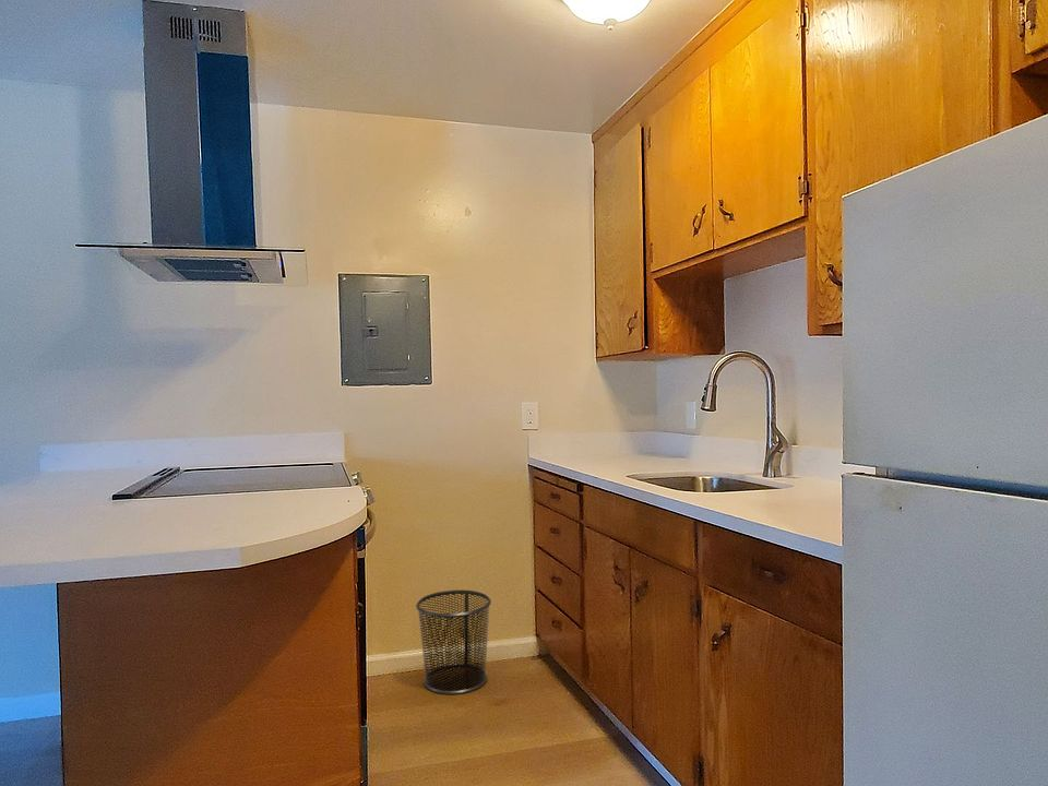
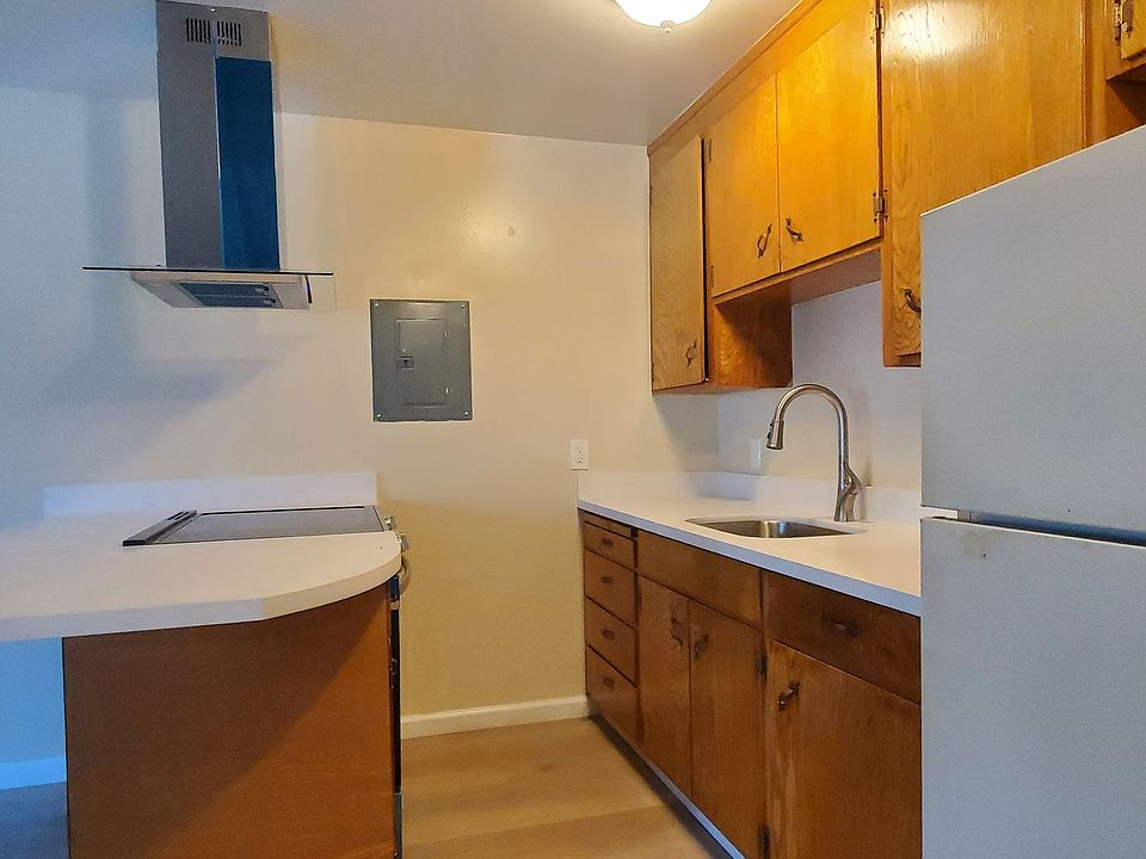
- waste bin (454, 641)
